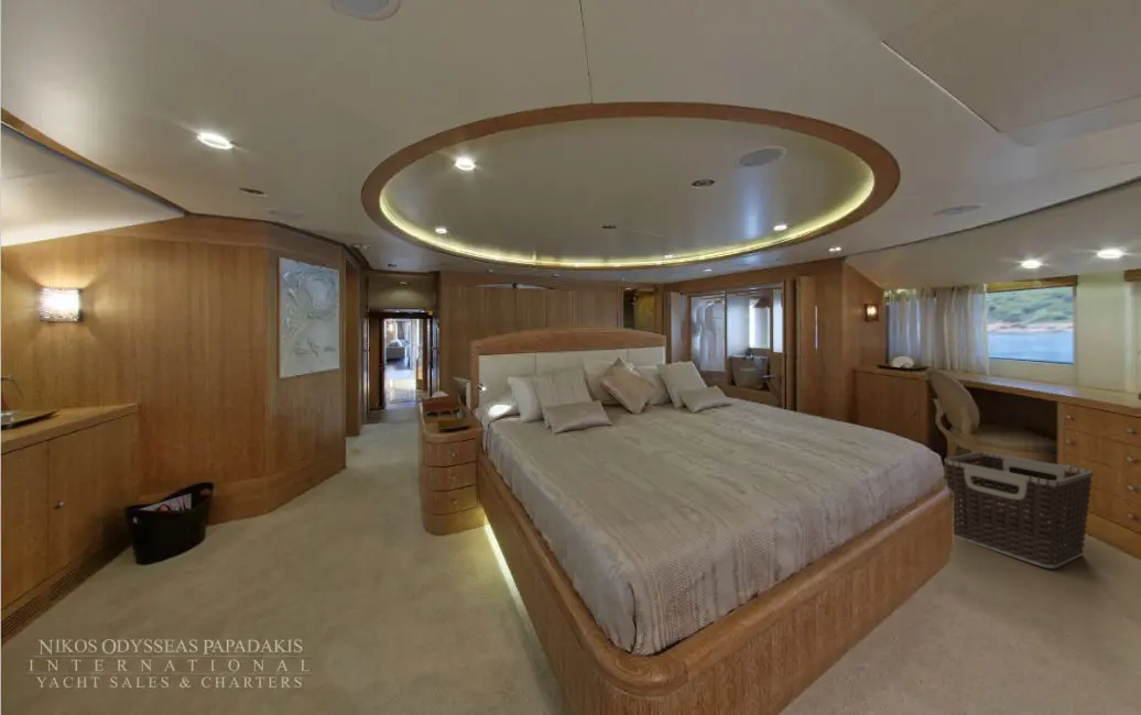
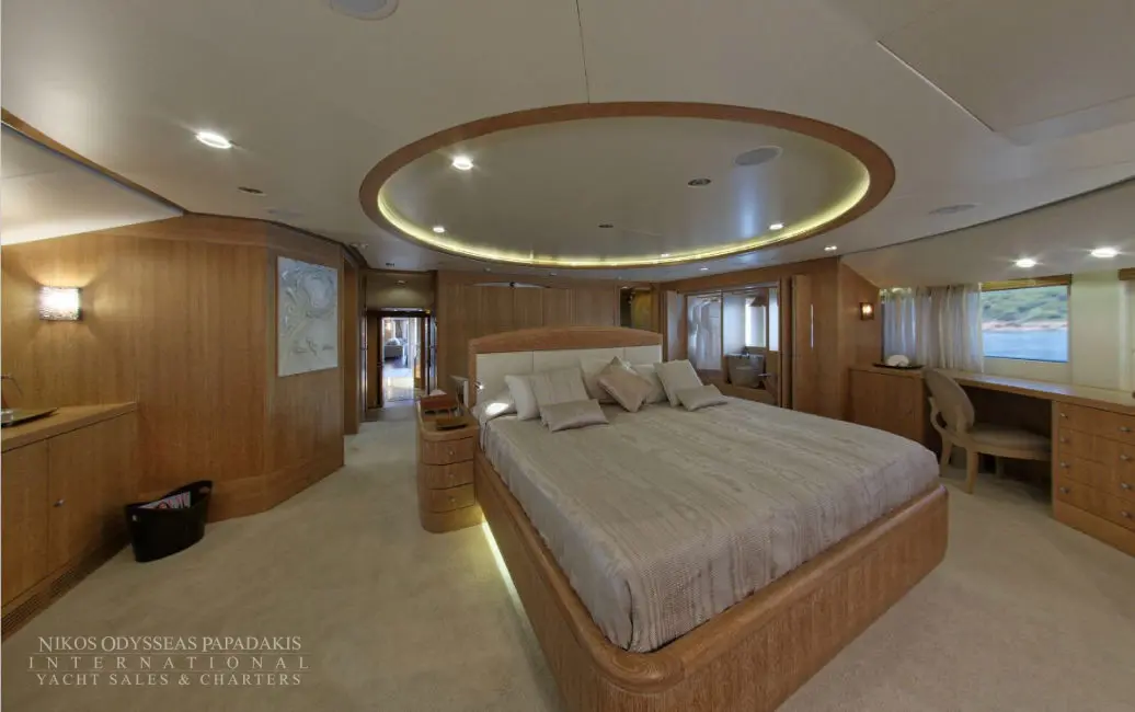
- clothes hamper (1013, 504)
